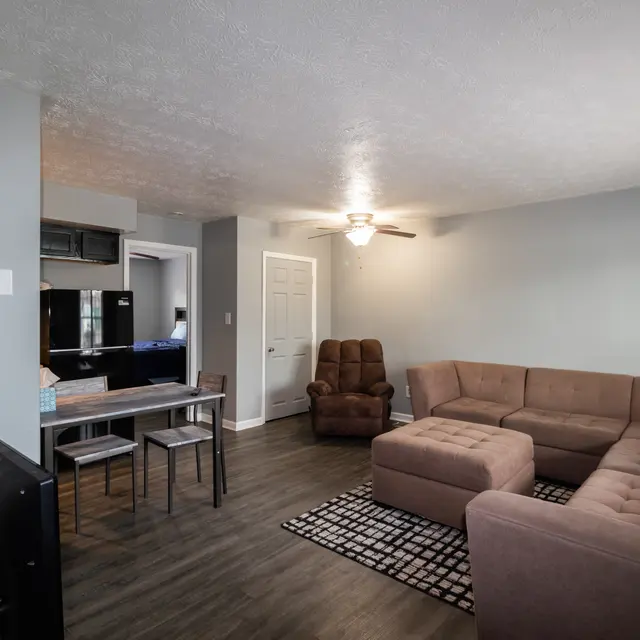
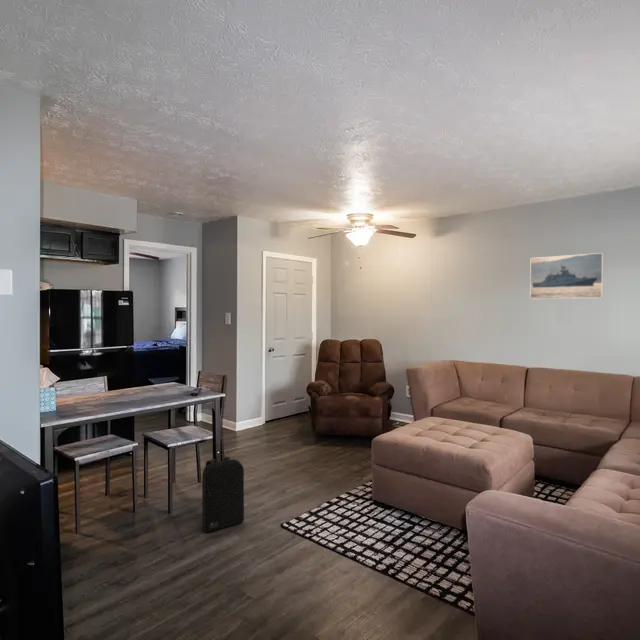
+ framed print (565, 277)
+ backpack (220, 488)
